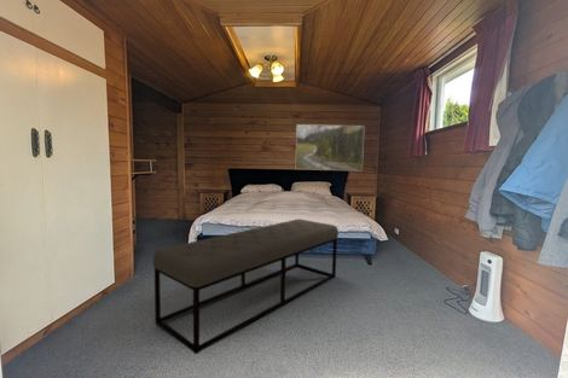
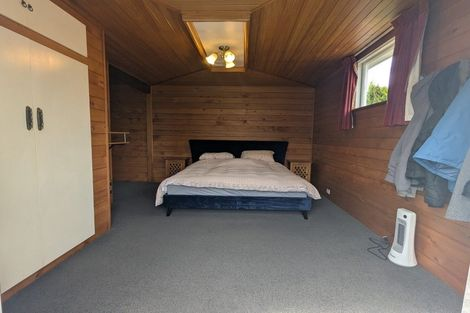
- bench (261, 266)
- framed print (329, 147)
